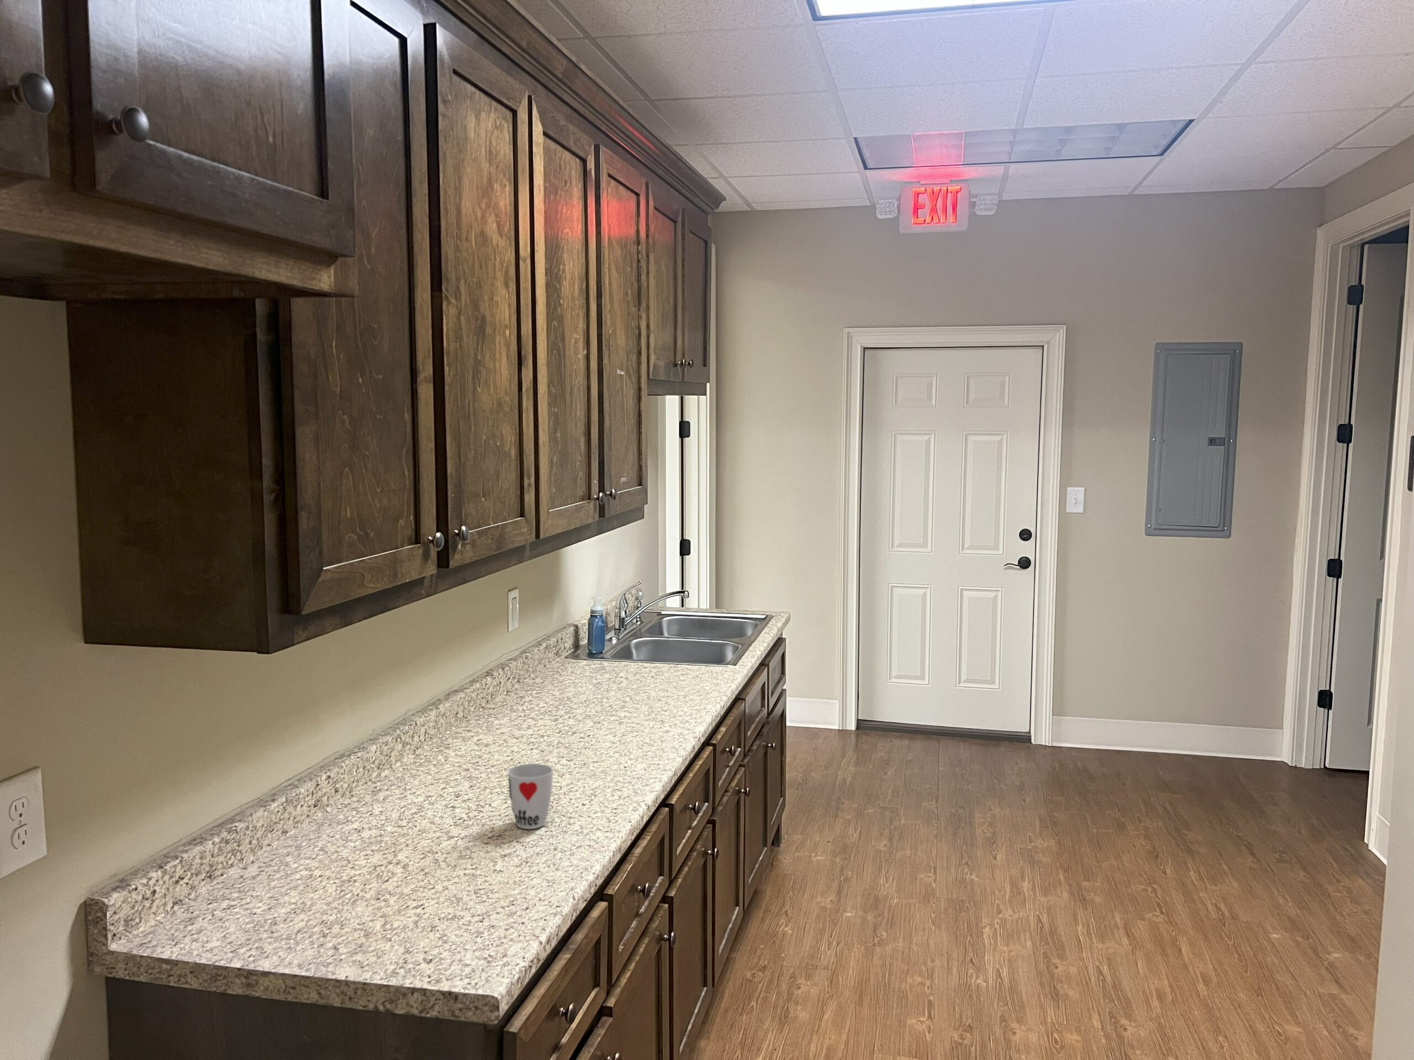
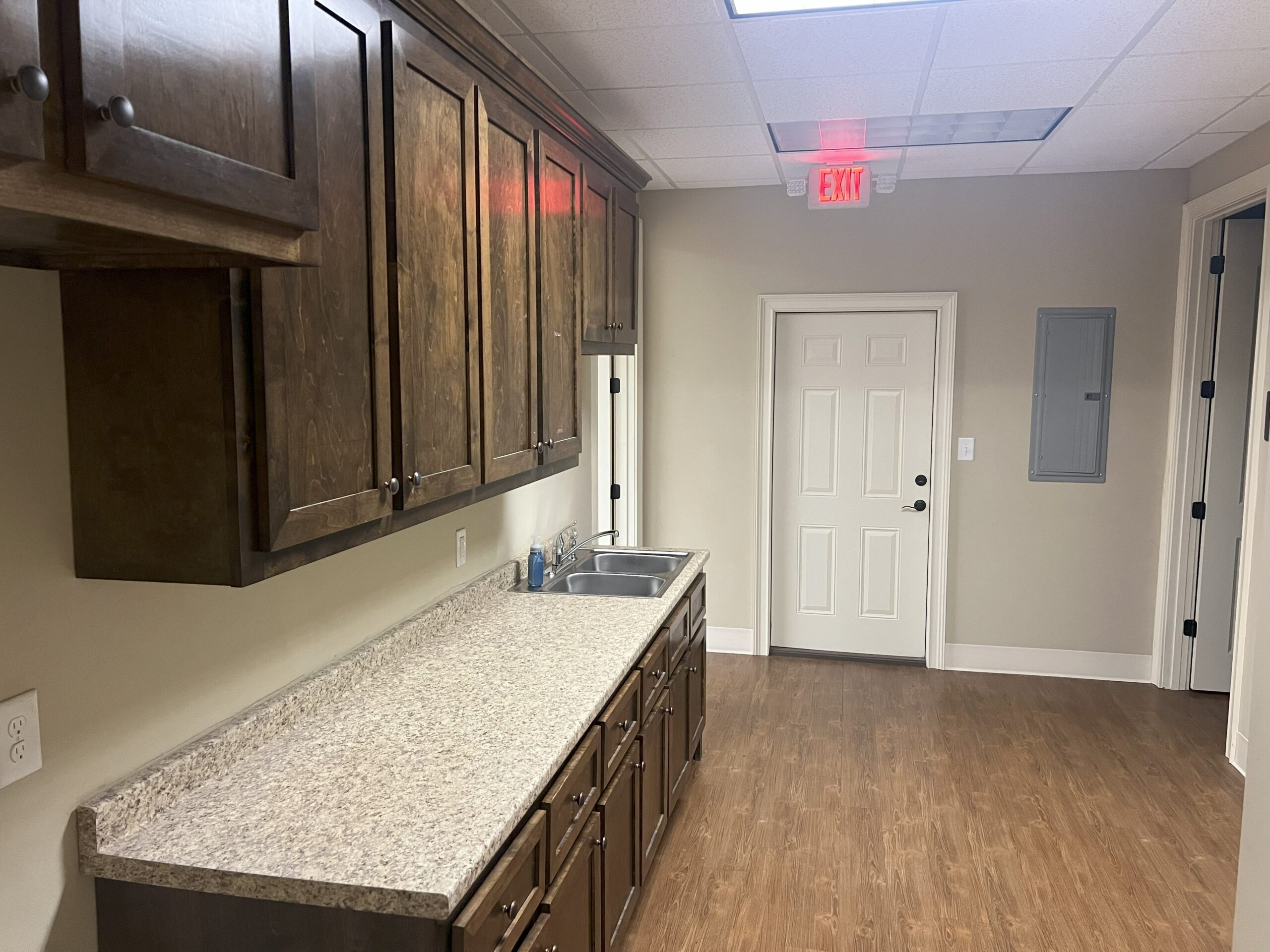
- cup (530, 797)
